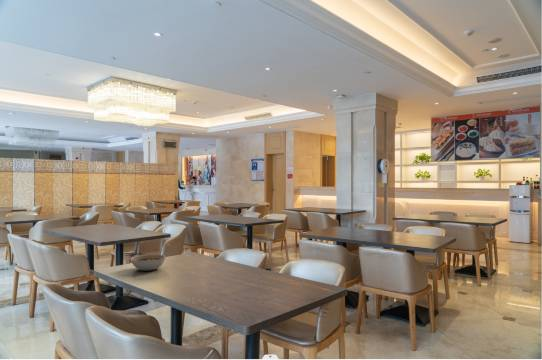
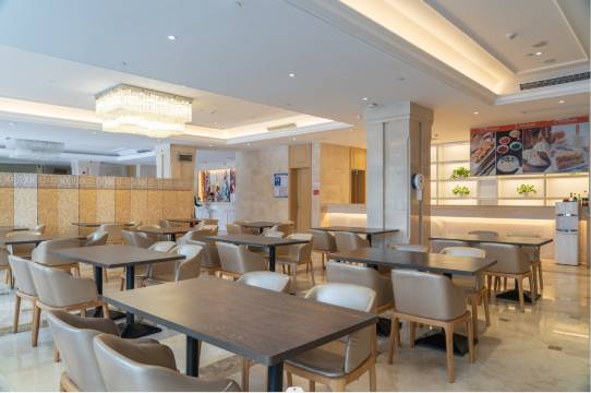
- bowl (148, 263)
